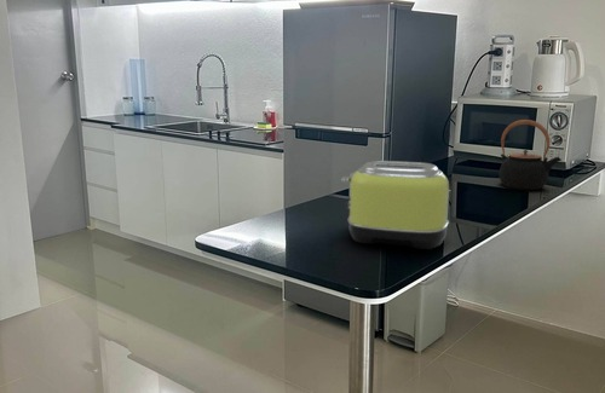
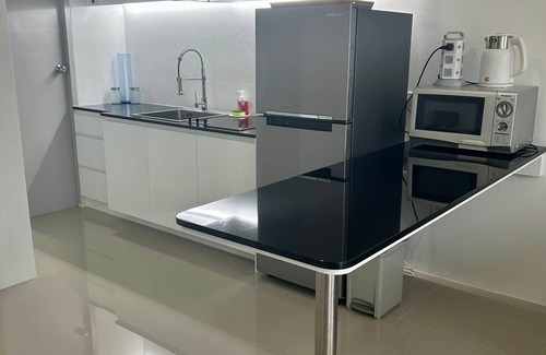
- toaster (393, 202)
- teapot (529, 154)
